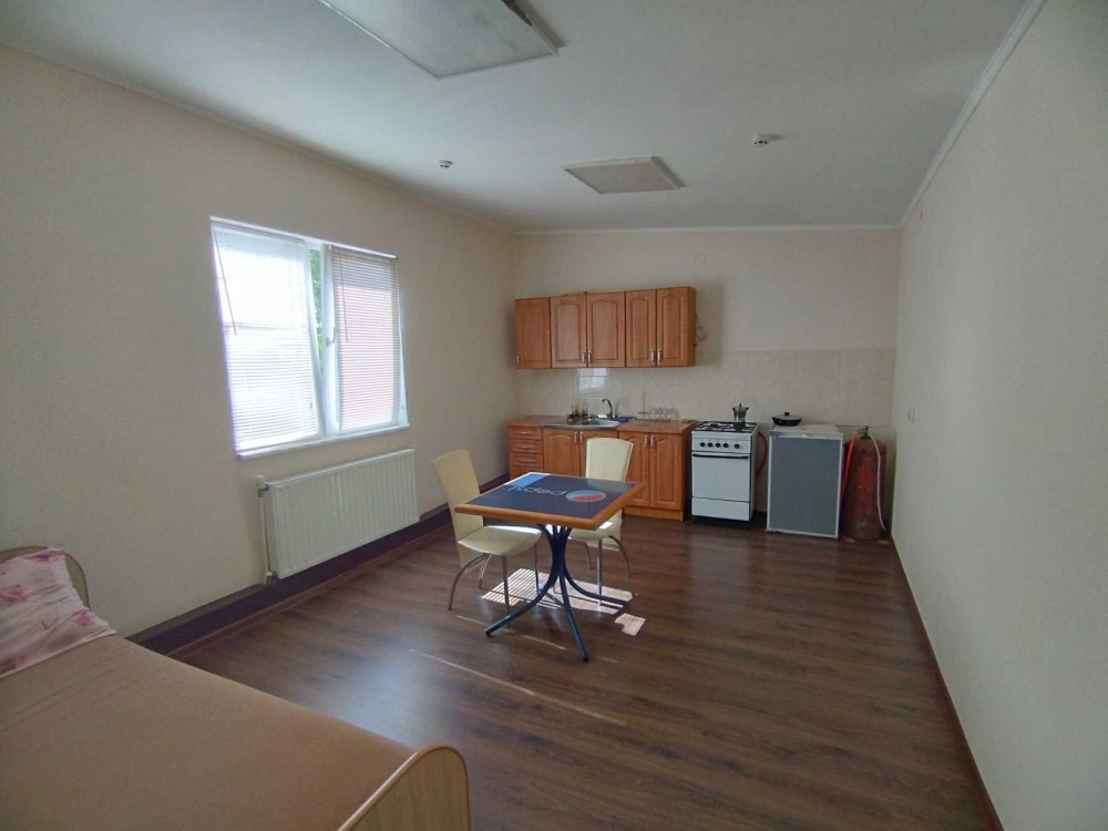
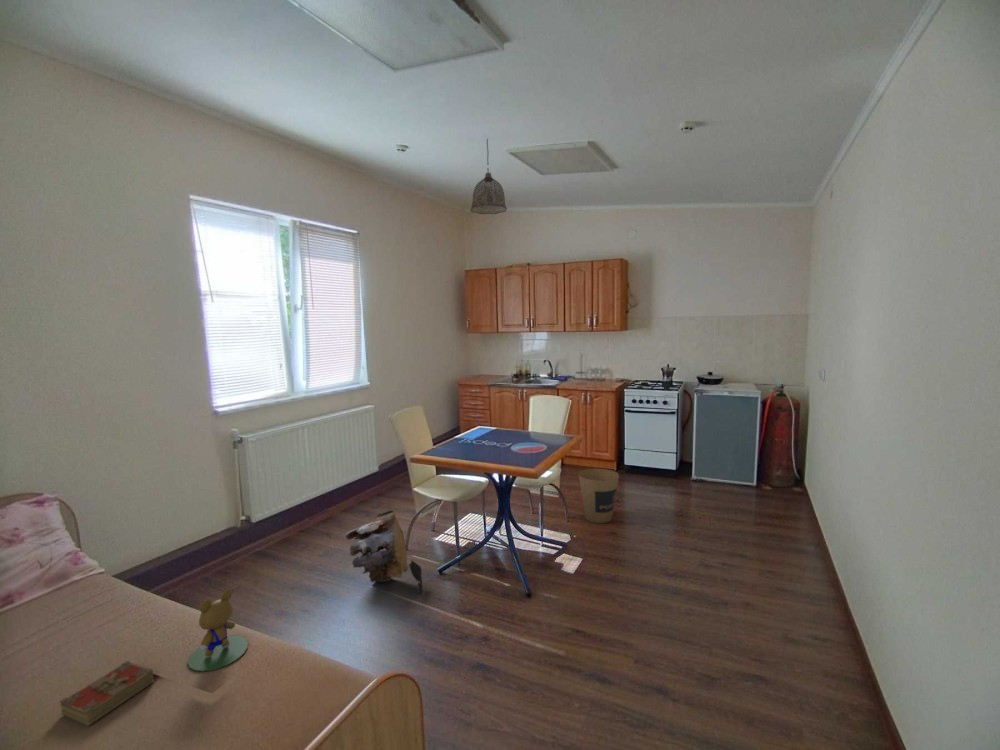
+ pendant lamp (488, 174)
+ backpack (388, 553)
+ trash can (598, 496)
+ book (107, 690)
+ teddy bear (216, 624)
